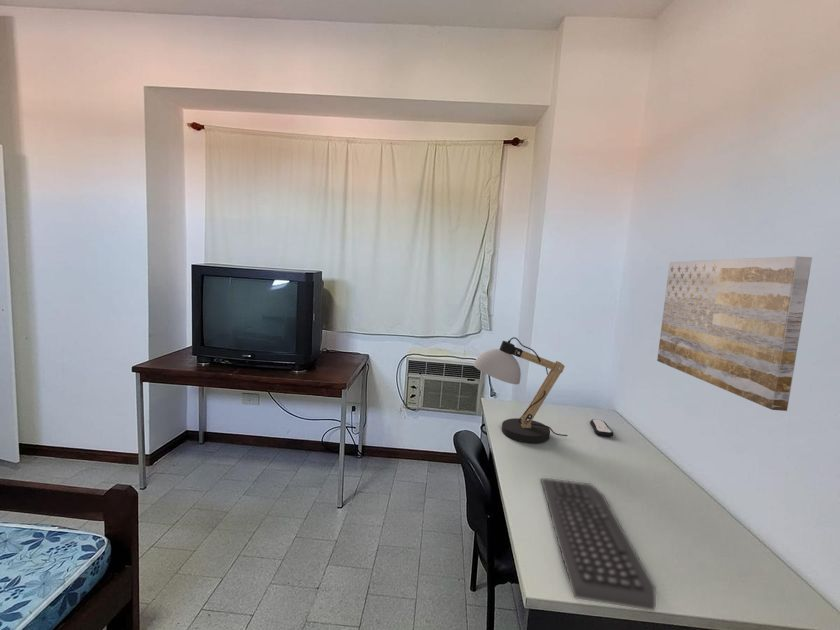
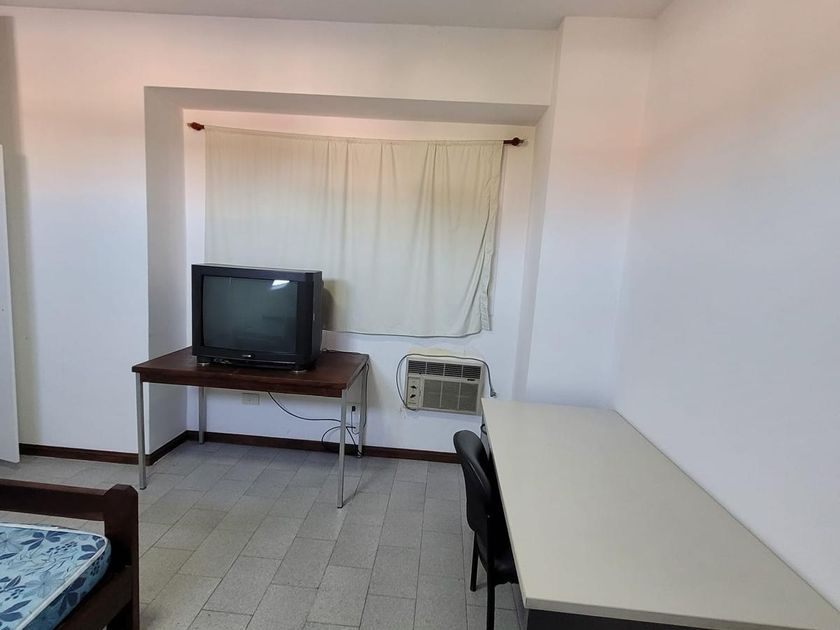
- keyboard (589, 527)
- wall art (716, 321)
- desk lamp (518, 383)
- remote control (600, 427)
